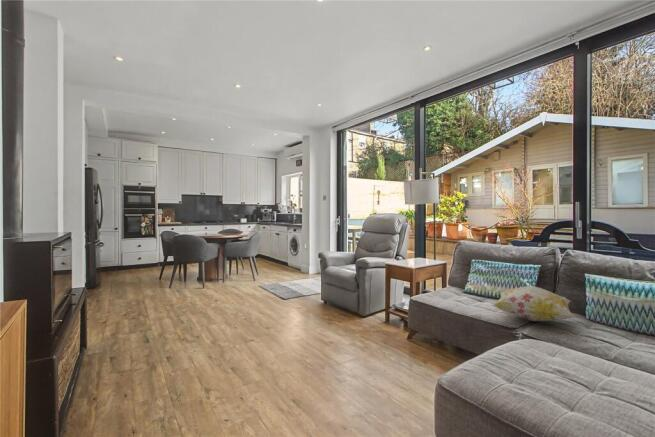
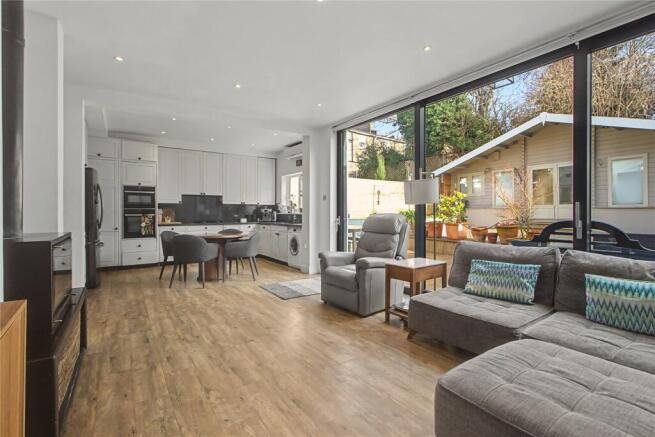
- decorative pillow (532, 303)
